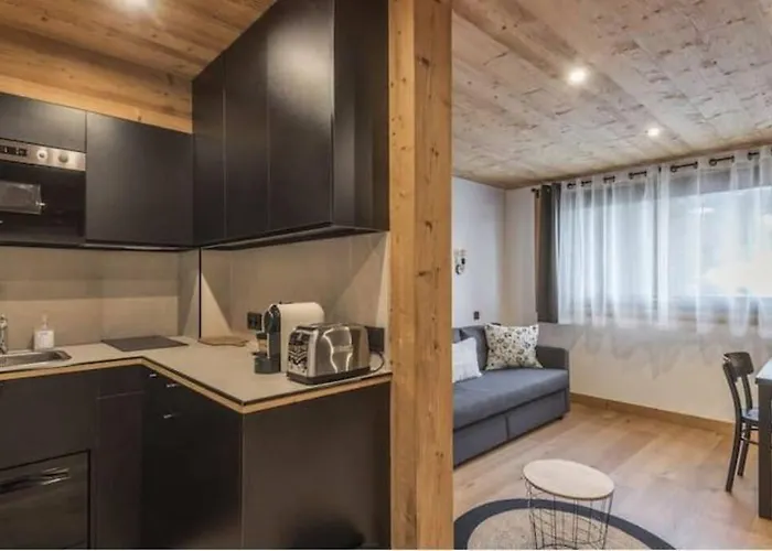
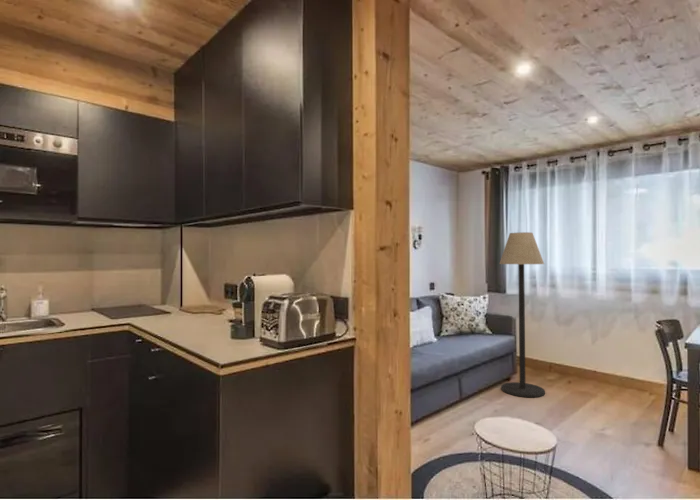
+ floor lamp (521, 311)
